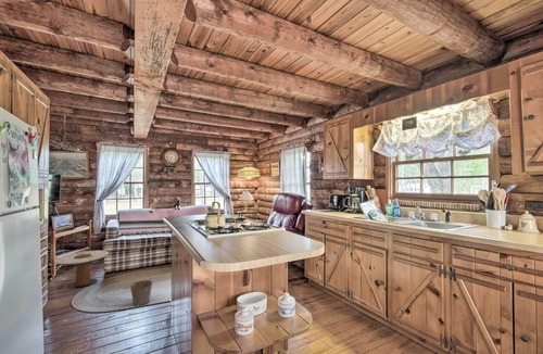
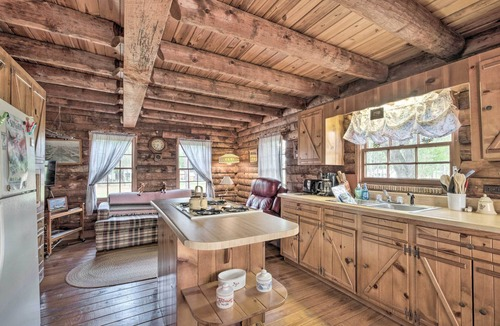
- side table (83, 269)
- bucket (141, 287)
